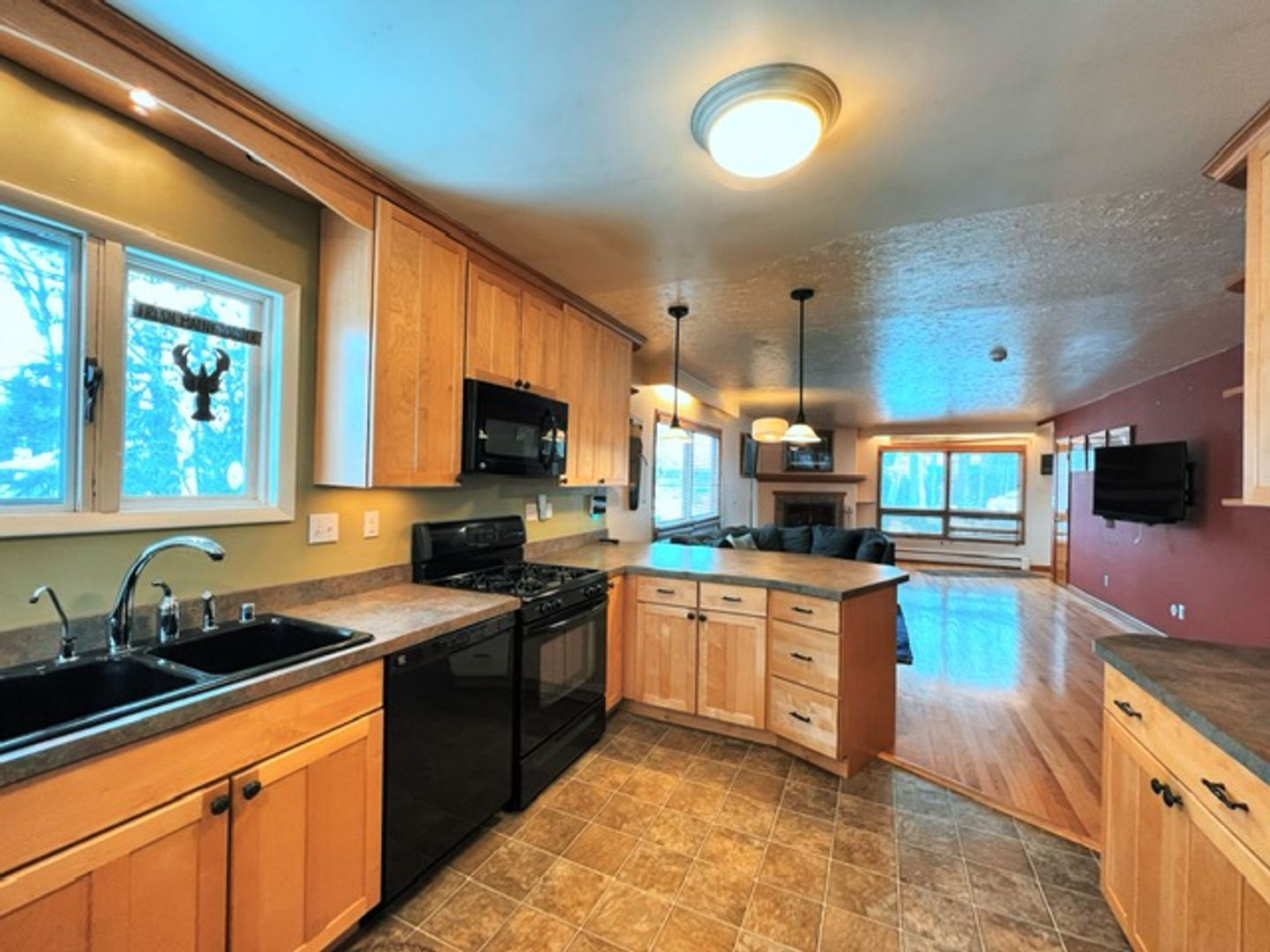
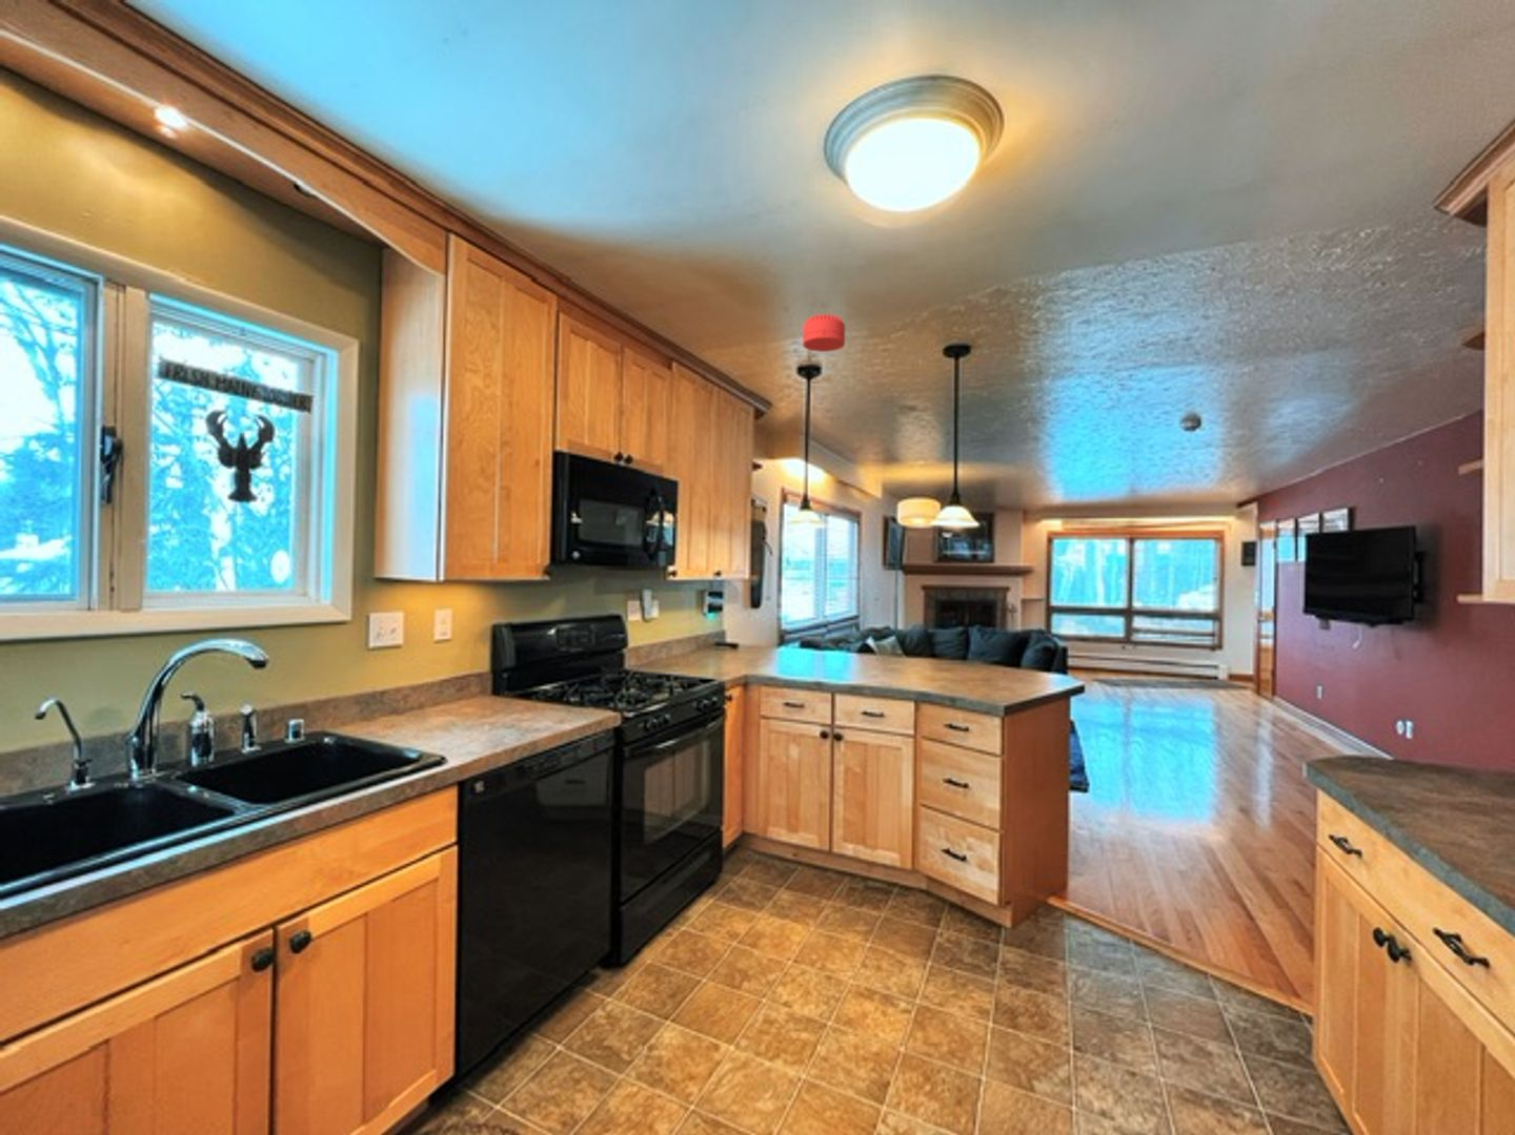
+ smoke detector (824, 333)
